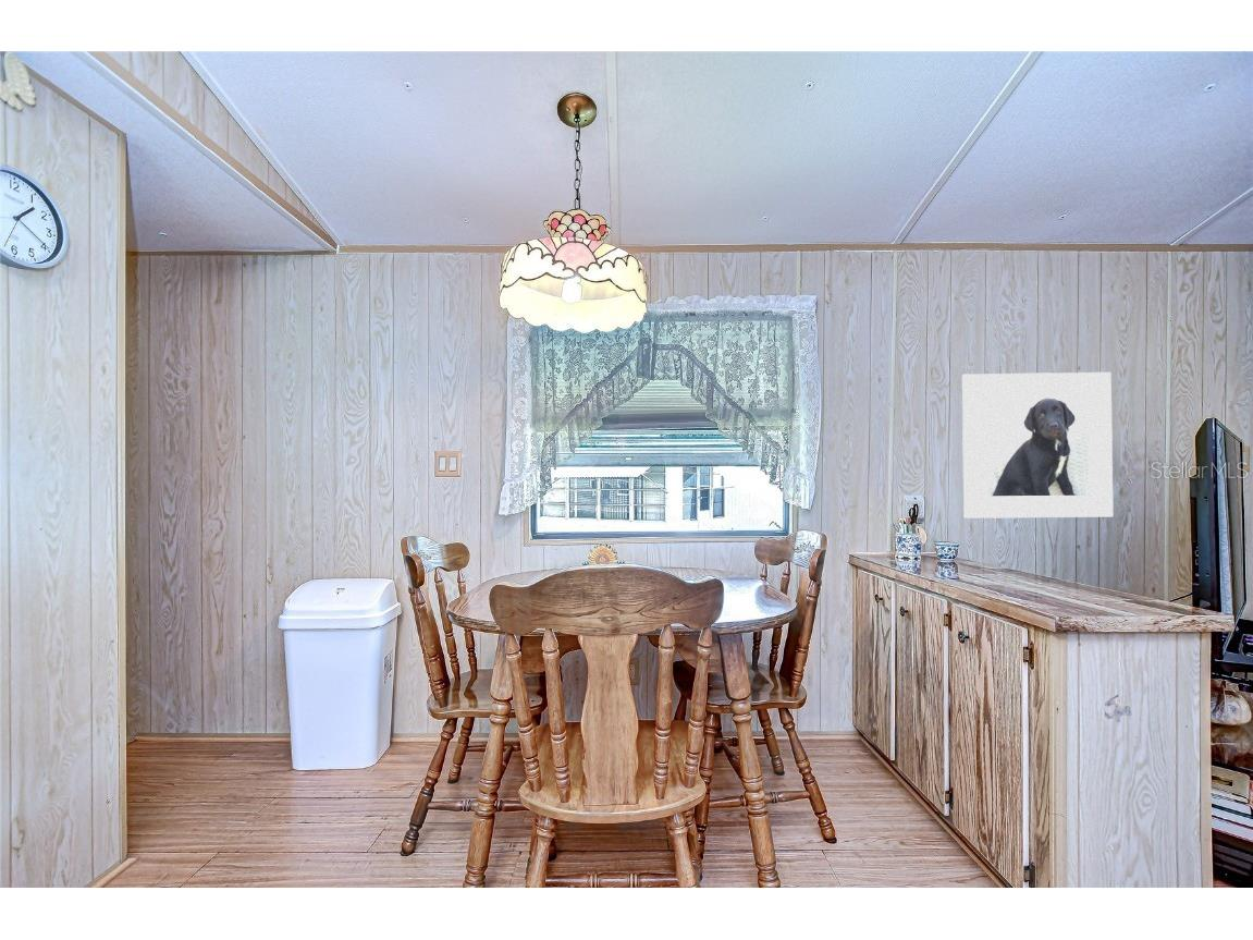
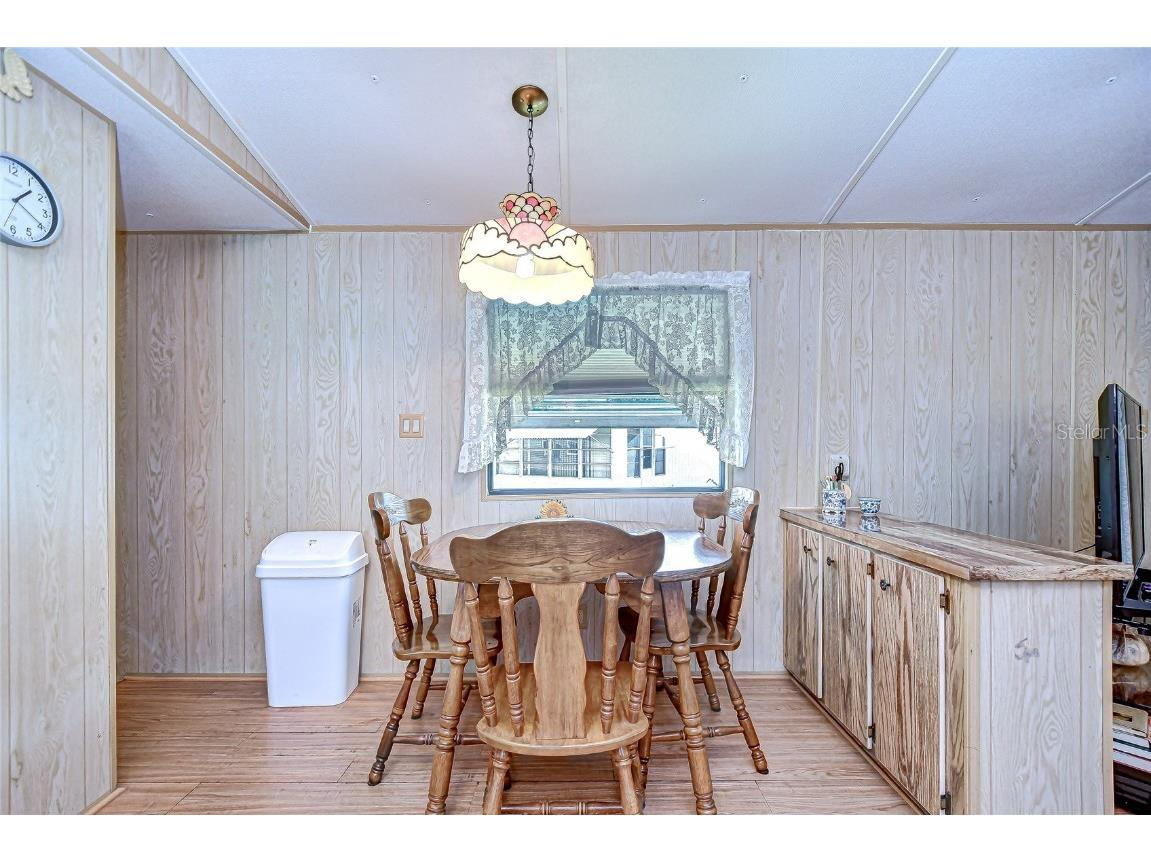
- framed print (1036, 444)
